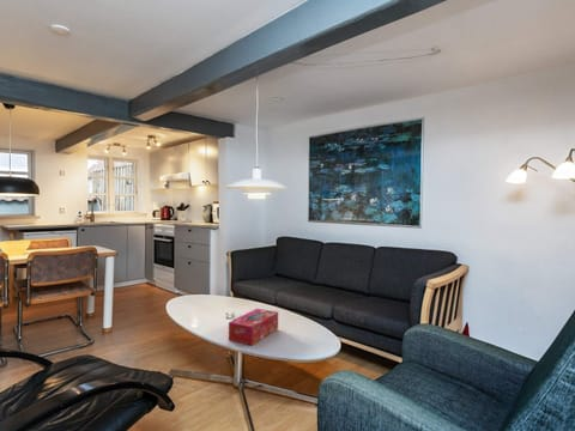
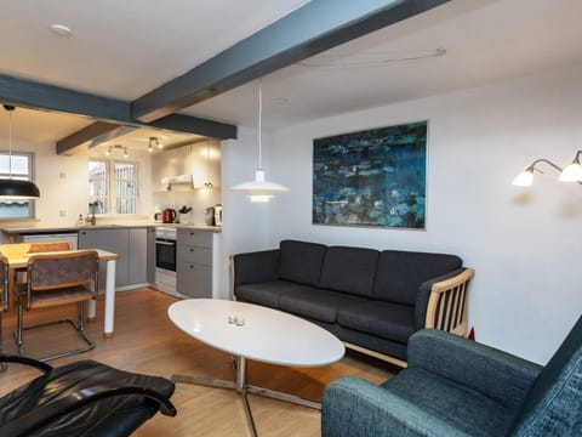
- tissue box (254, 324)
